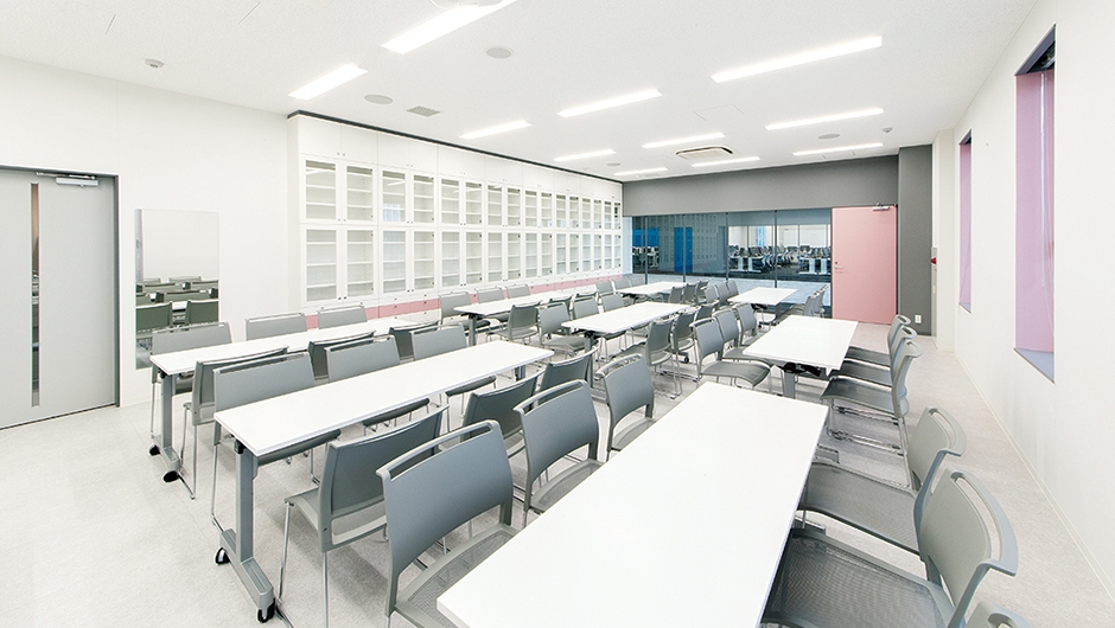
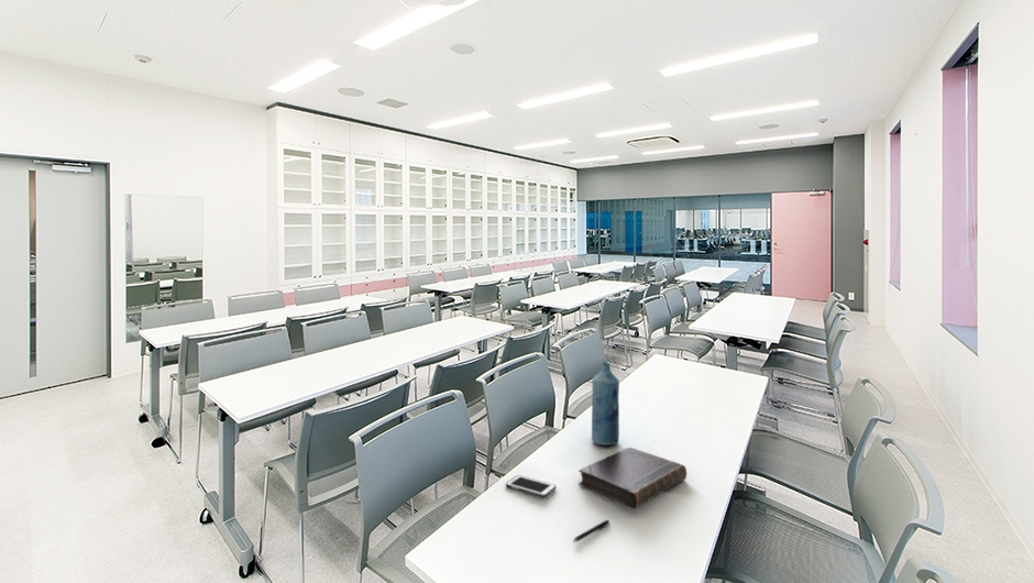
+ bottle (605, 403)
+ book (632, 474)
+ cell phone (530, 485)
+ pen (591, 530)
